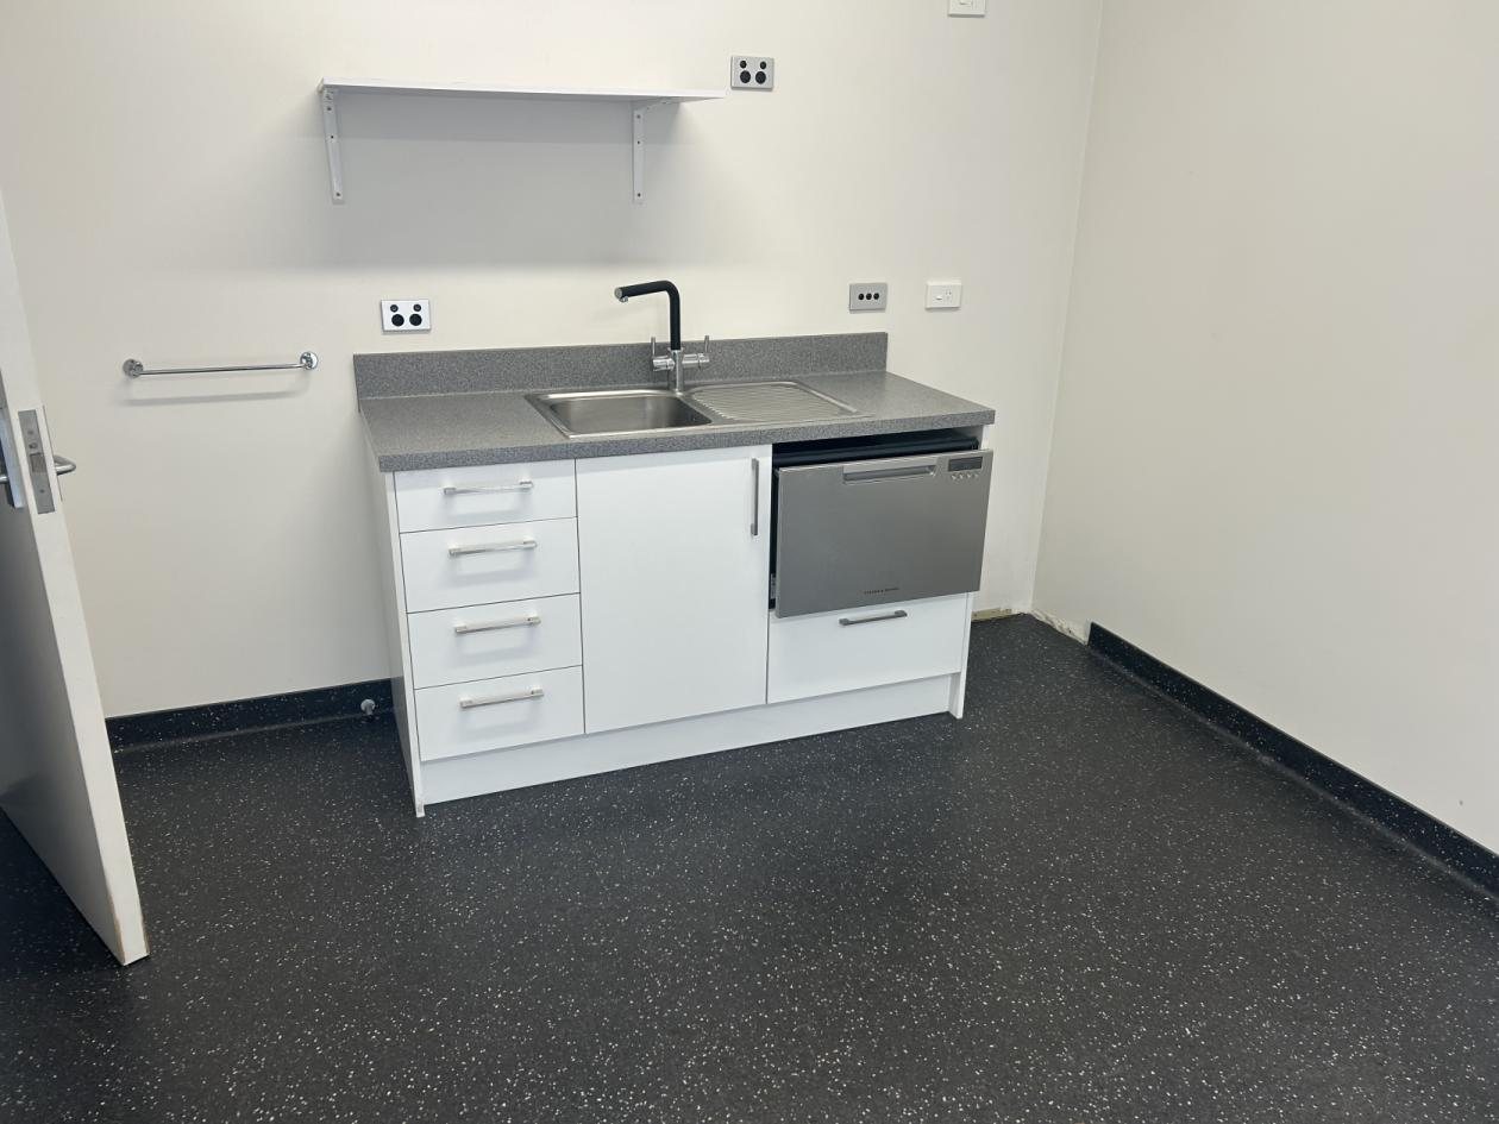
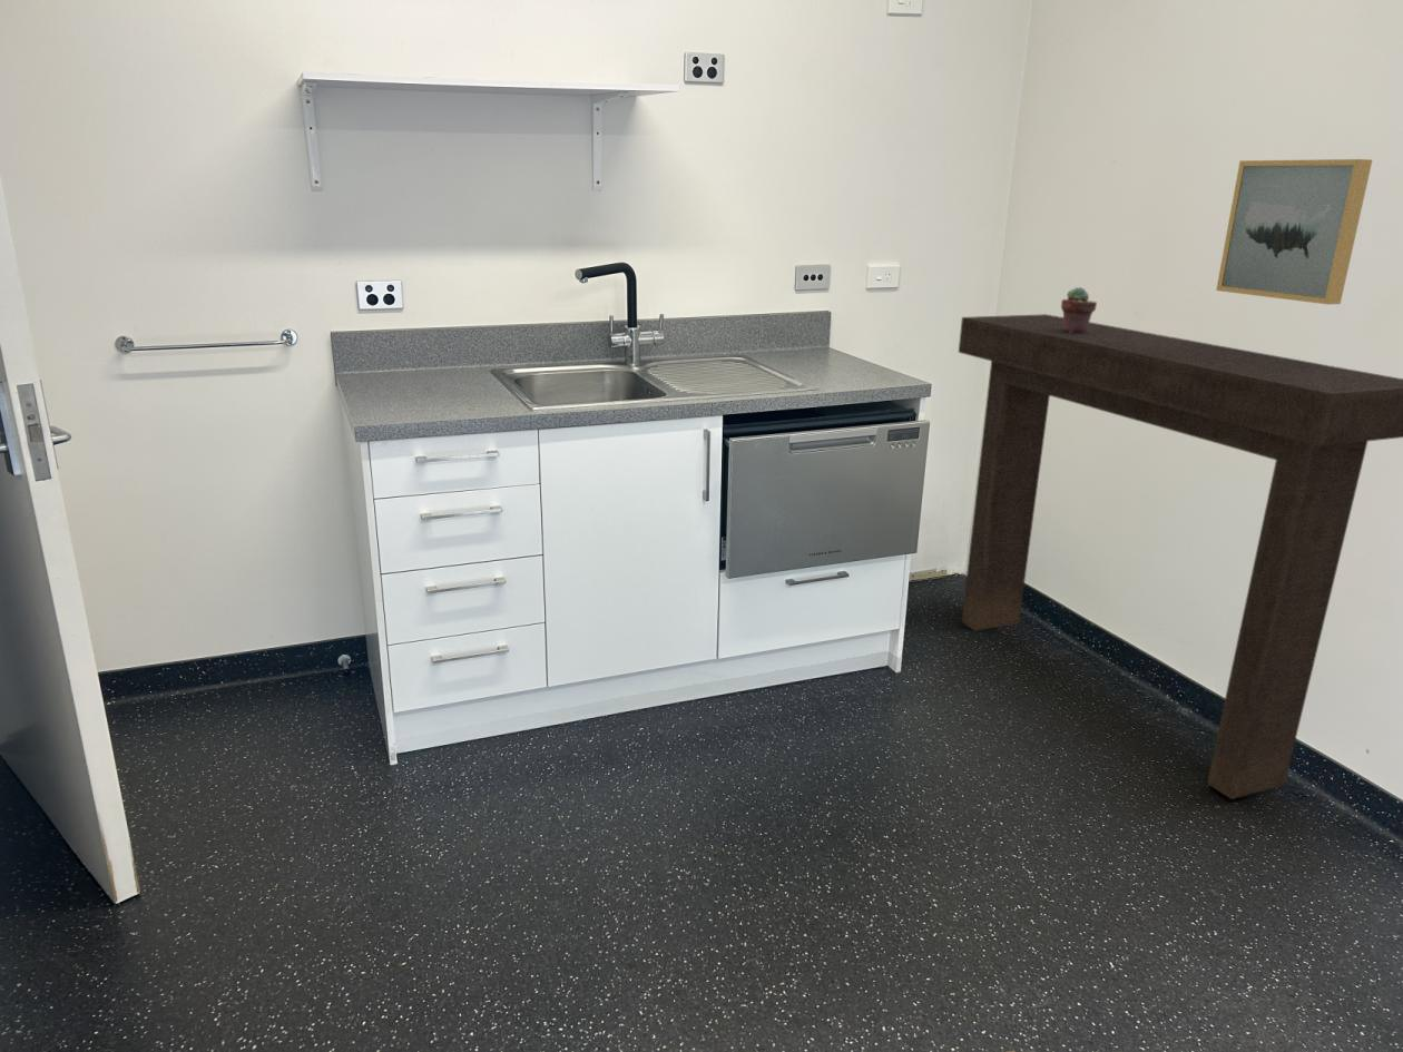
+ console table (1033, 512)
+ potted succulent (1078, 308)
+ wall art (1288, 229)
